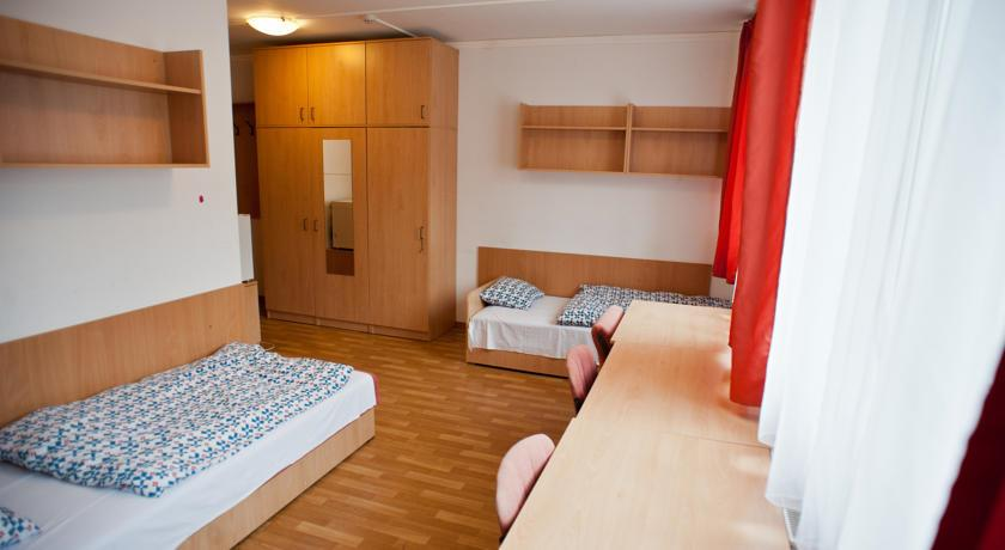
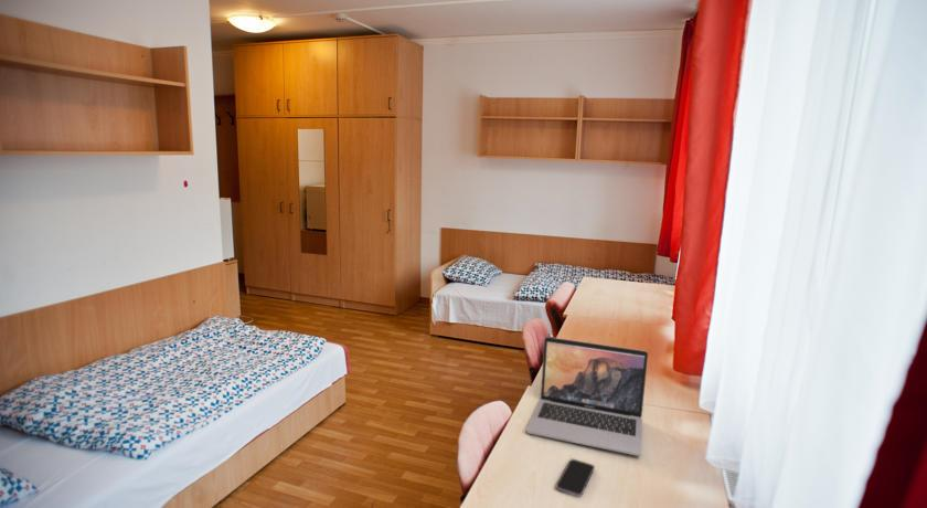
+ smartphone (575, 476)
+ laptop (588, 391)
